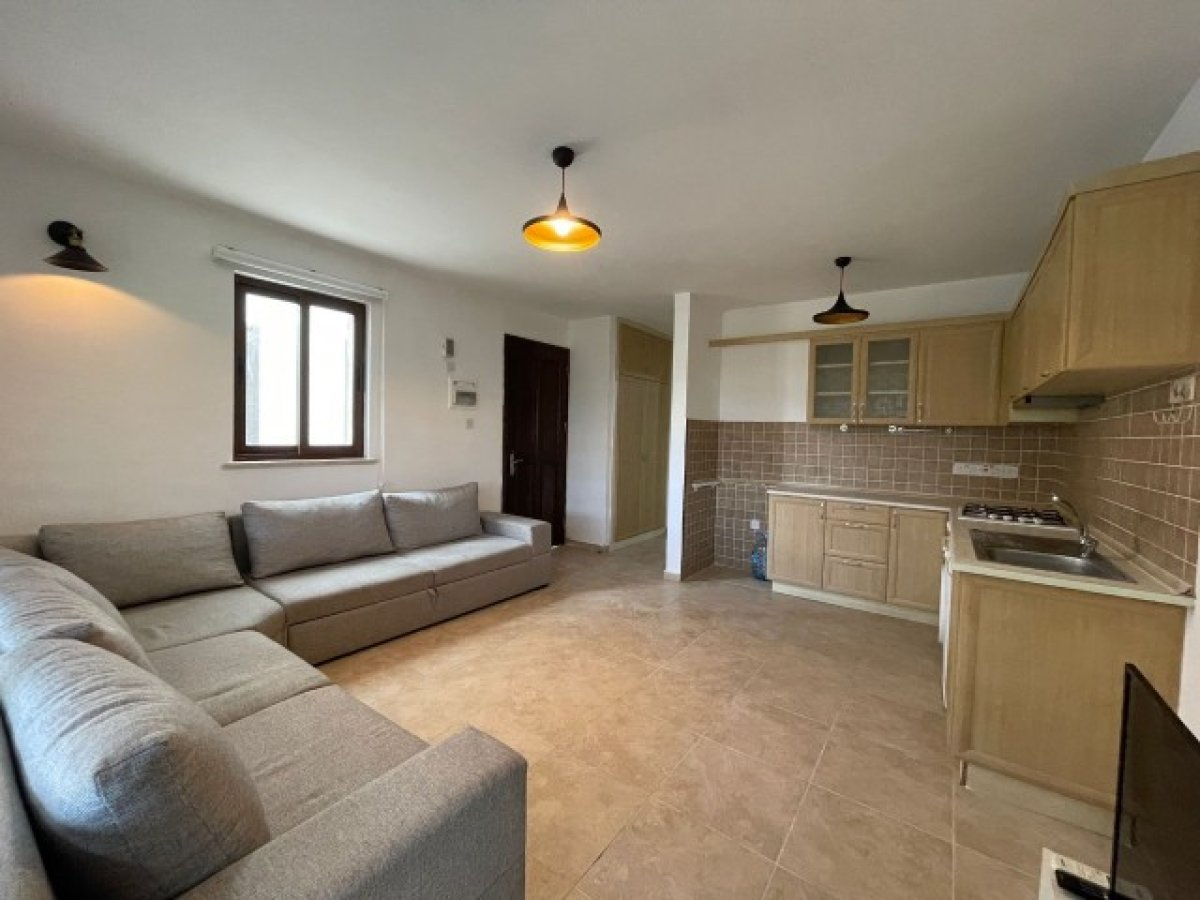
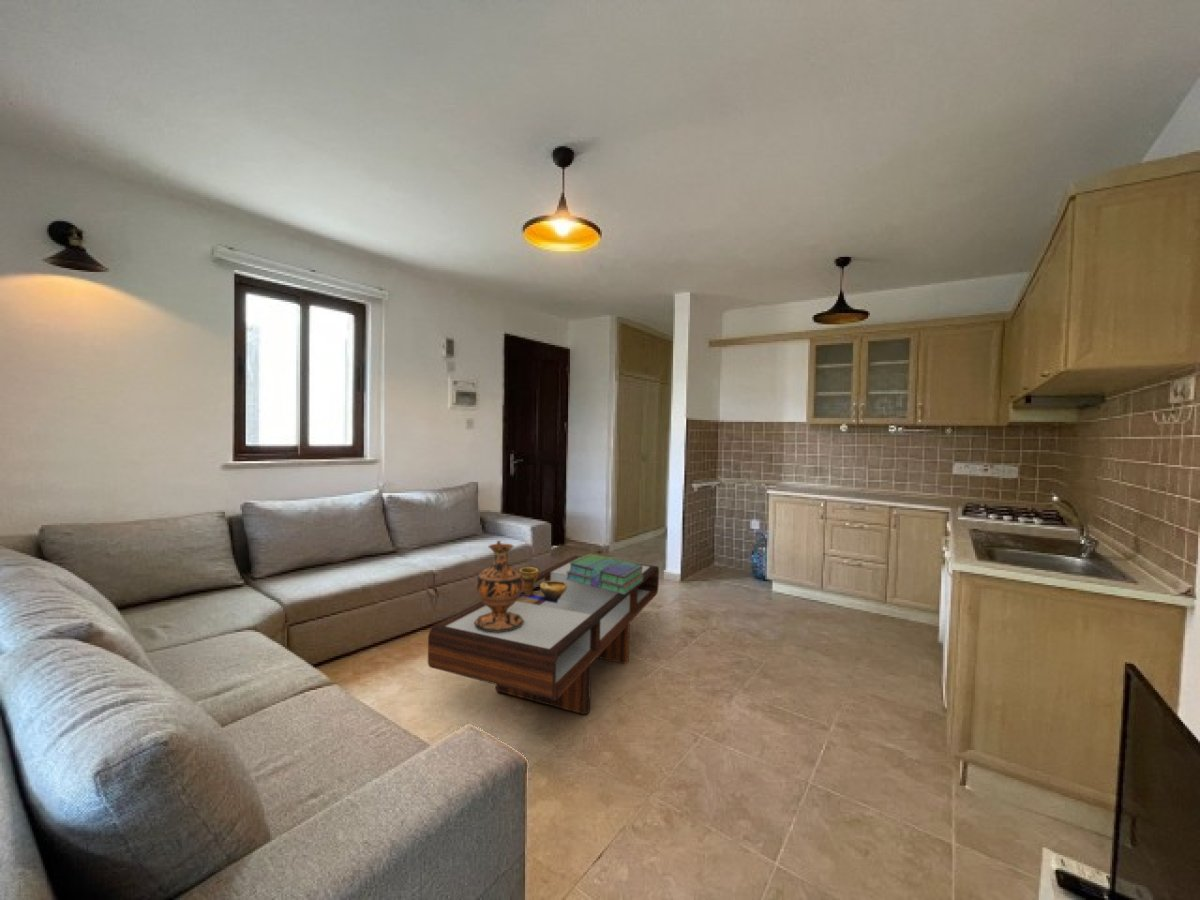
+ stack of books (605, 573)
+ vase (500, 581)
+ decorative bowl (542, 583)
+ coffee table (567, 632)
